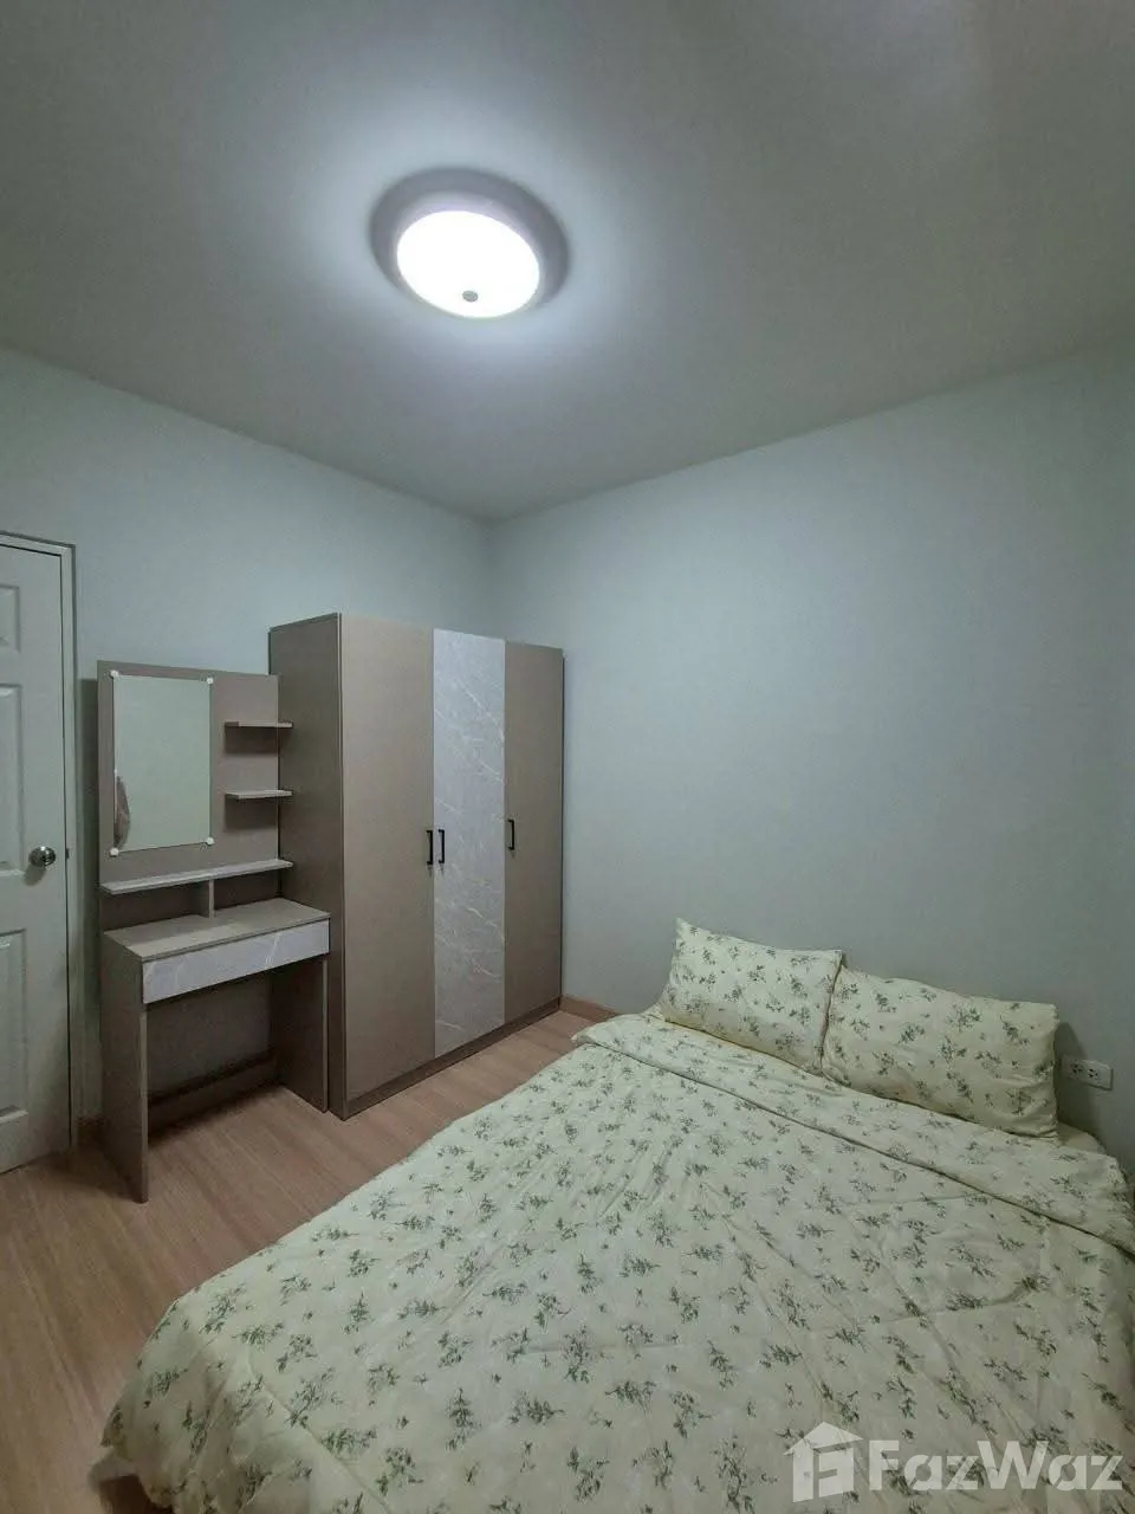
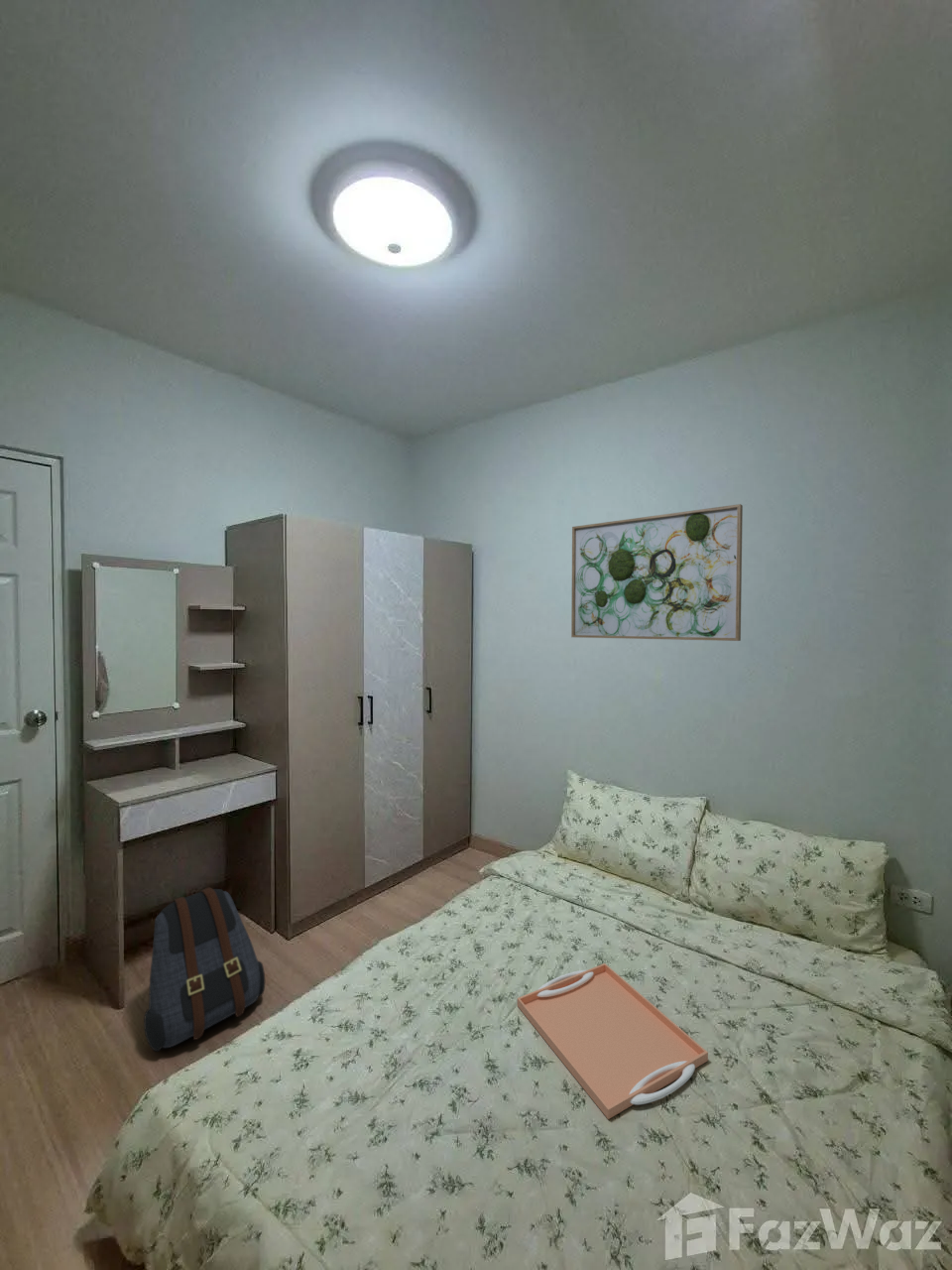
+ backpack (200, 954)
+ wall art (647, 577)
+ serving tray (606, 1027)
